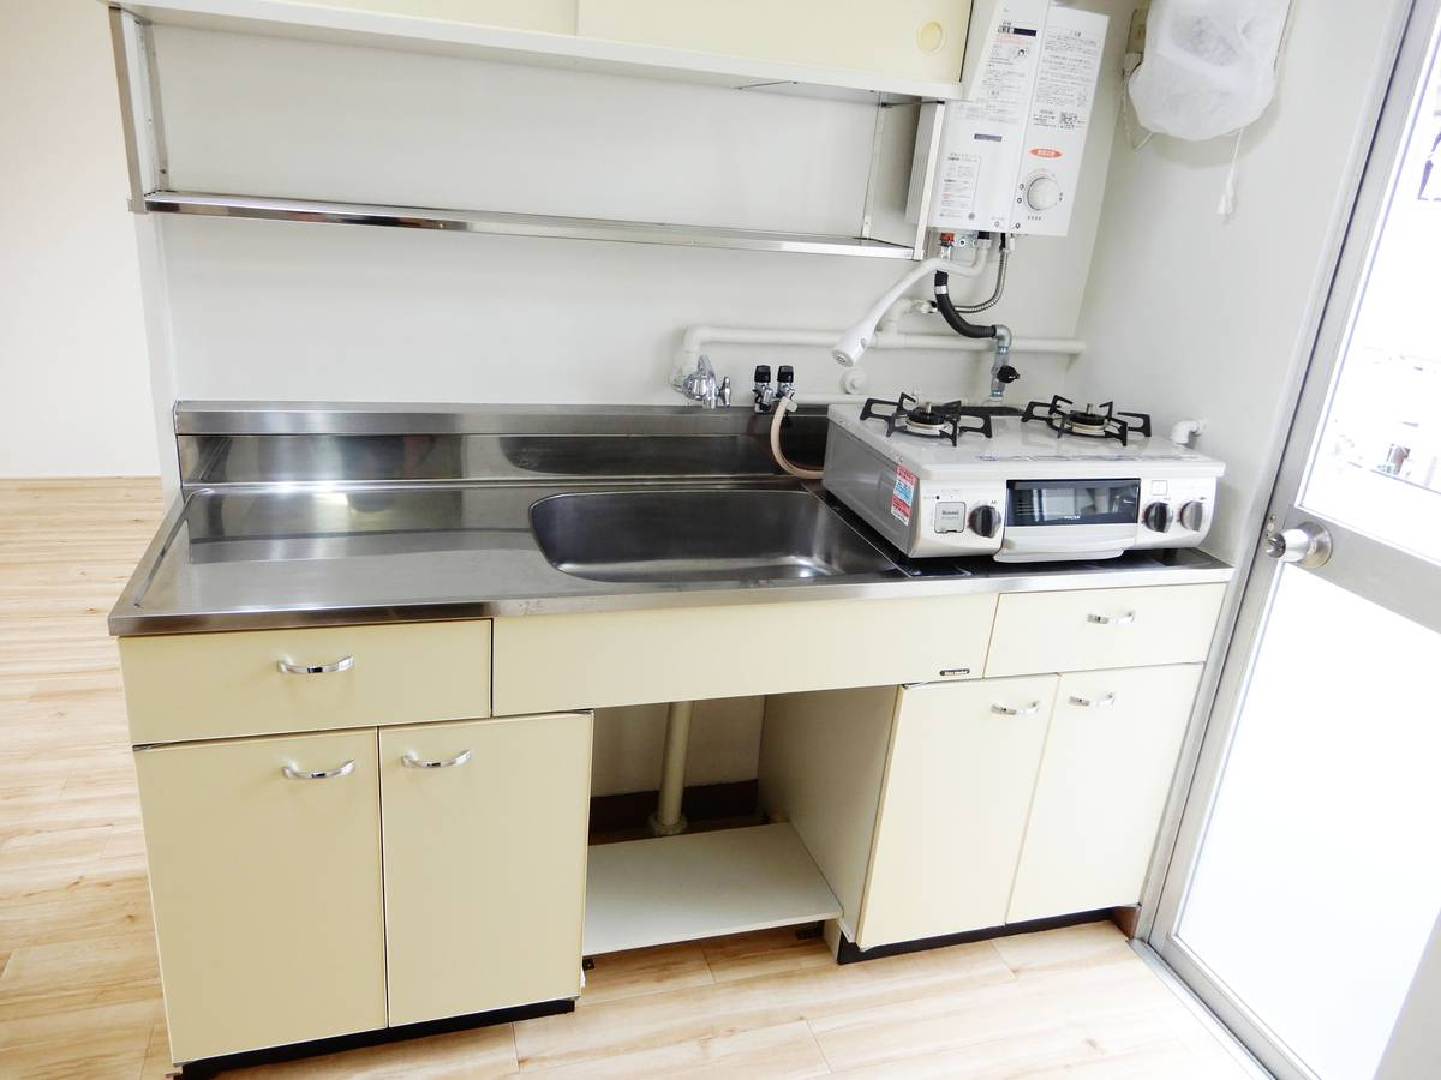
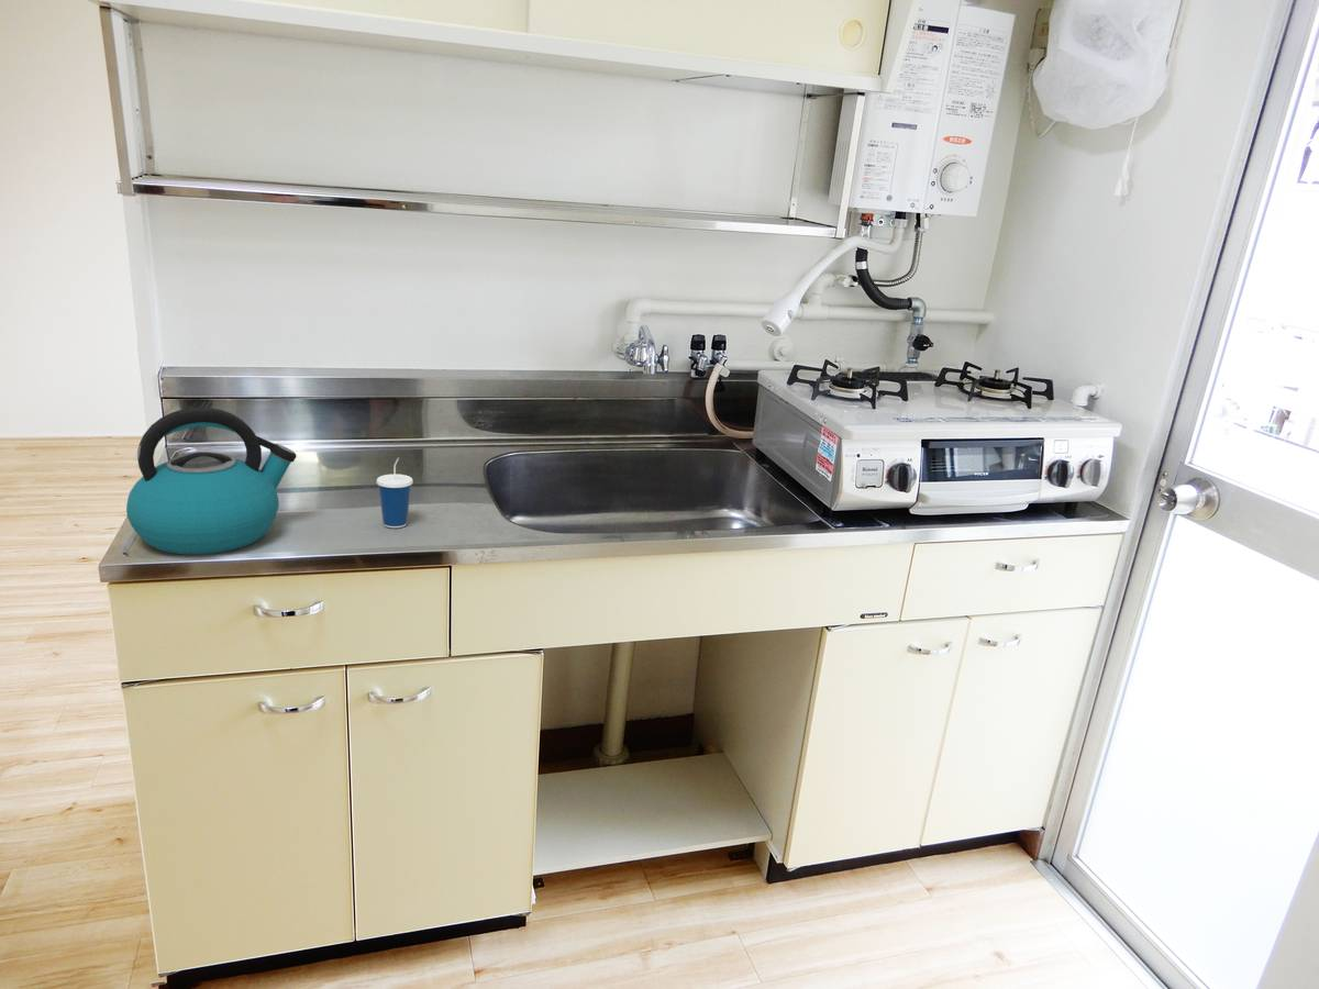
+ kettle (213, 471)
+ cup (395, 489)
